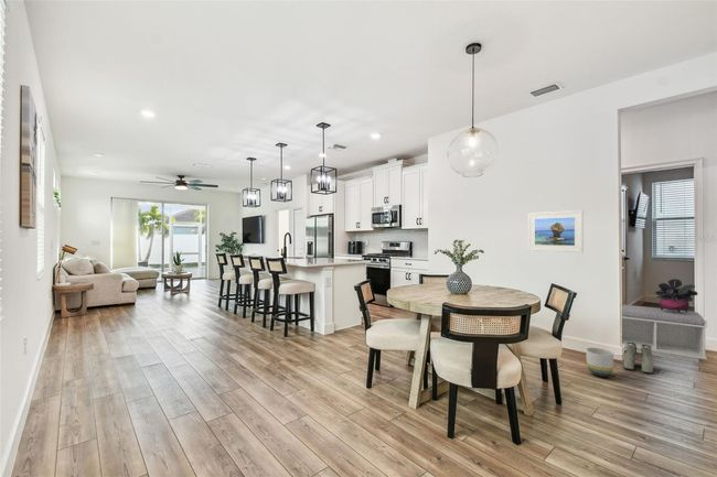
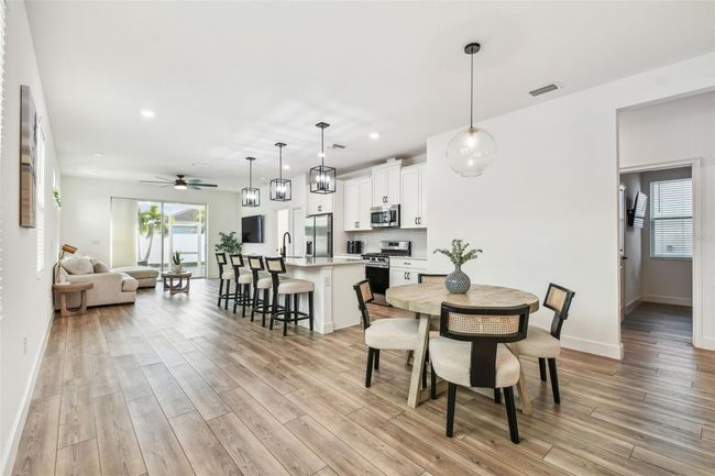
- bench (653, 329)
- planter (599, 362)
- boots (636, 355)
- potted plant (674, 294)
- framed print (554, 231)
